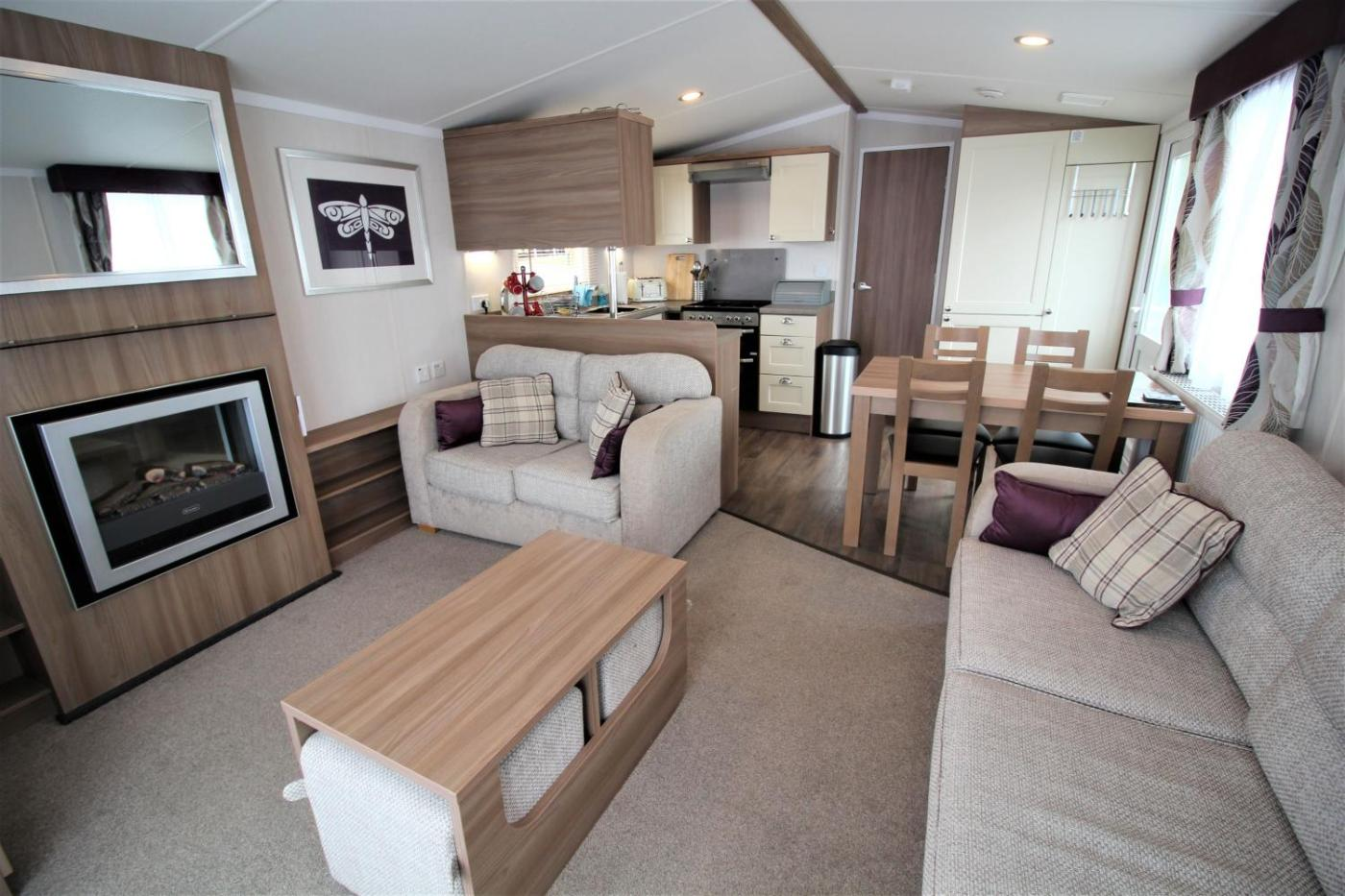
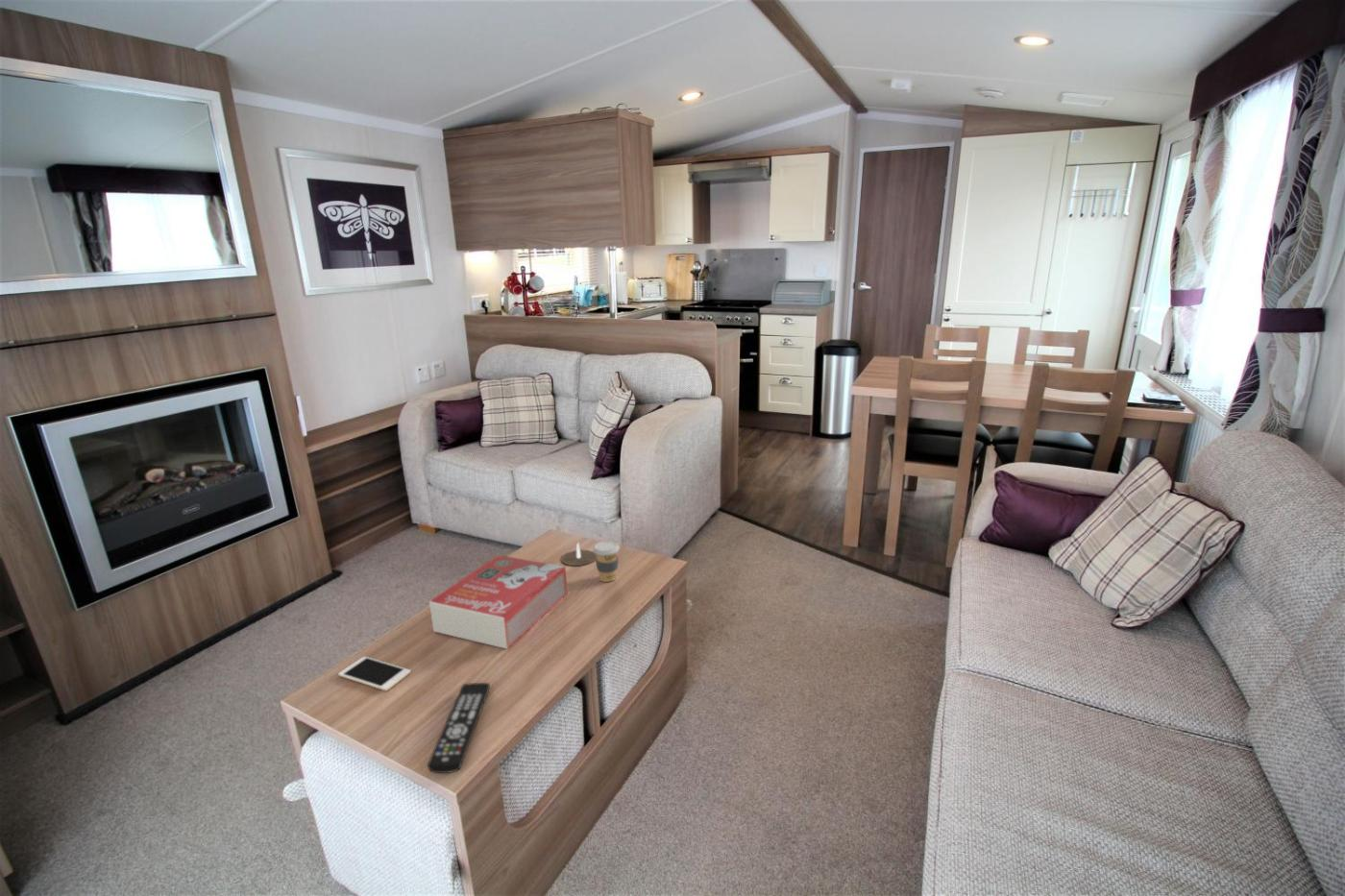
+ cell phone (375, 672)
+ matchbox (501, 597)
+ remote control (461, 724)
+ coffee cup (606, 562)
+ candle (578, 549)
